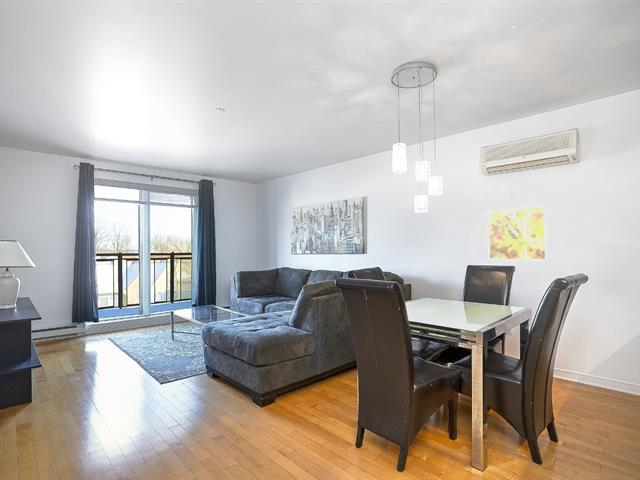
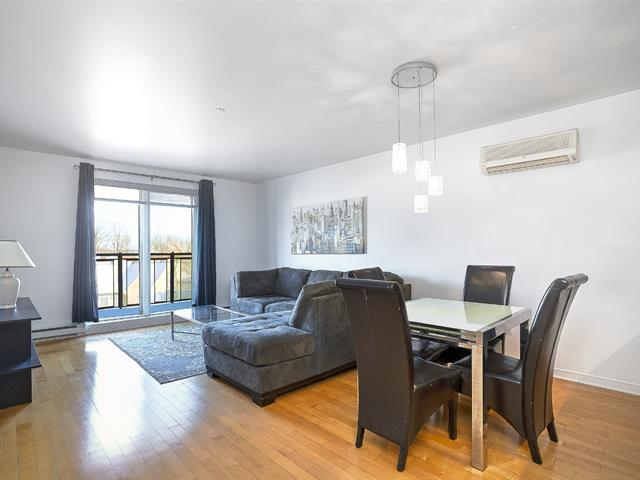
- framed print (515, 234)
